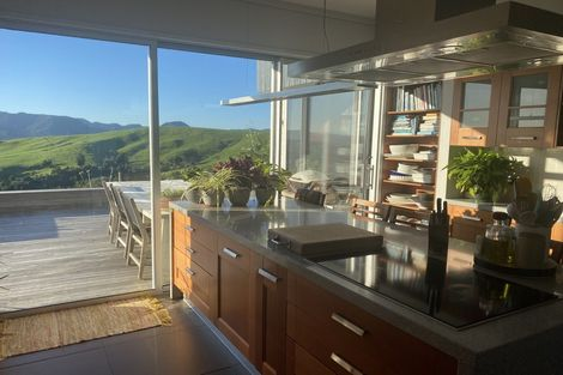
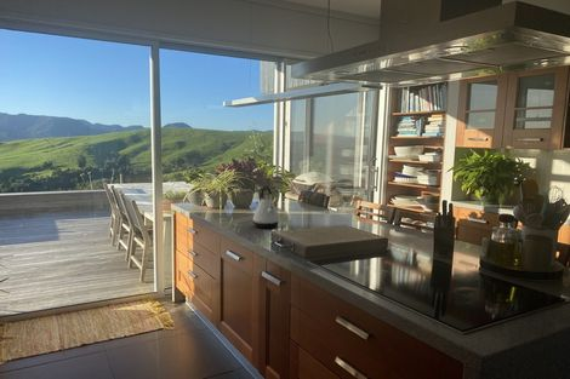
+ kettle (266, 206)
